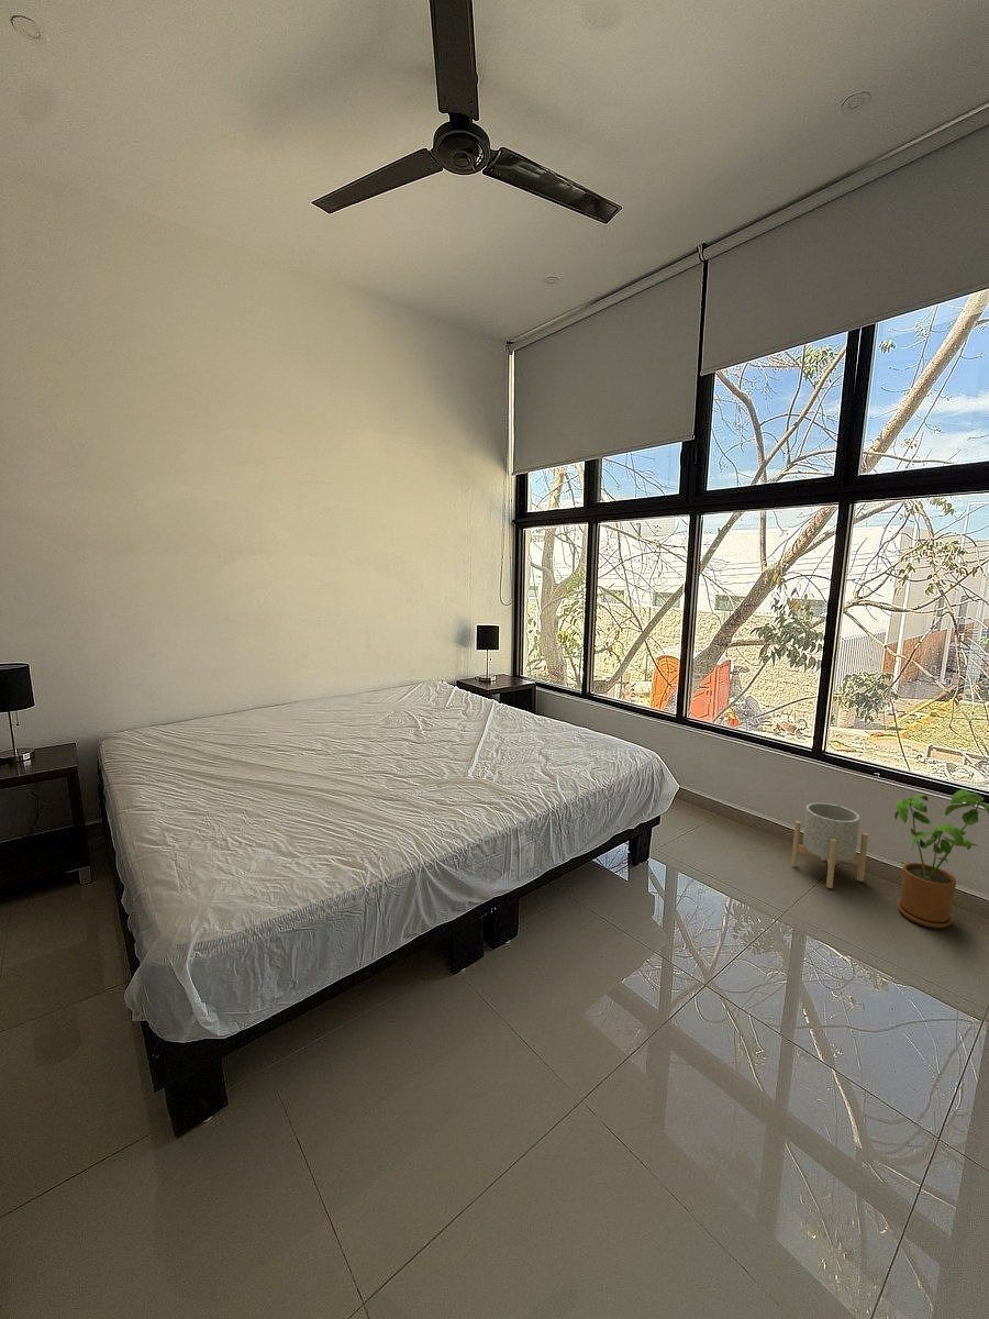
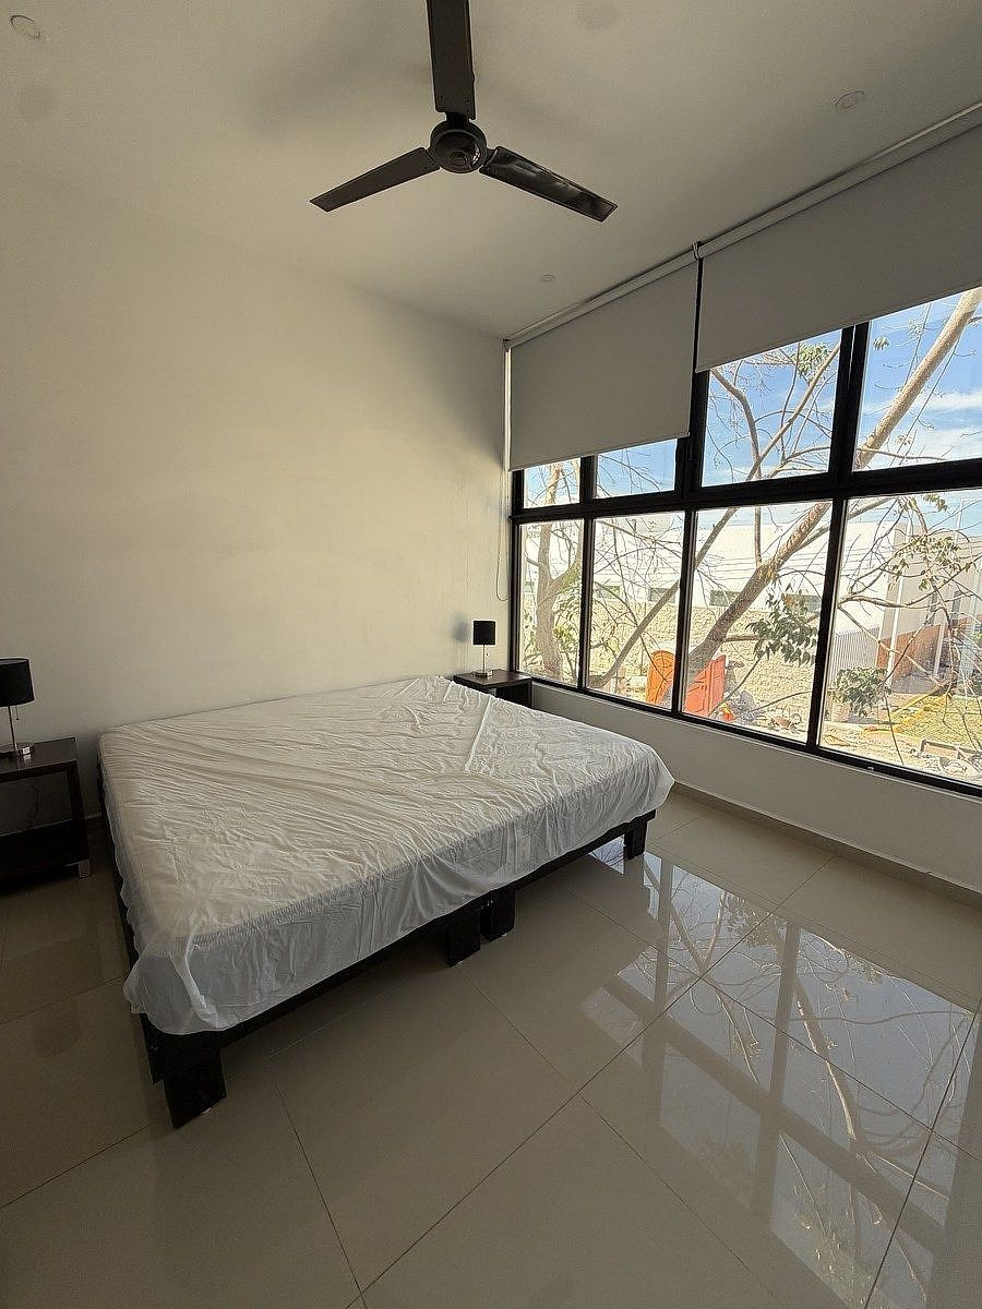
- house plant (935, 855)
- planter (829, 842)
